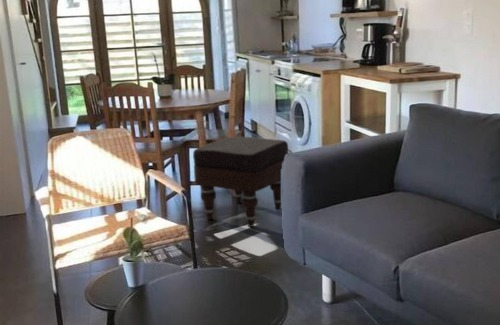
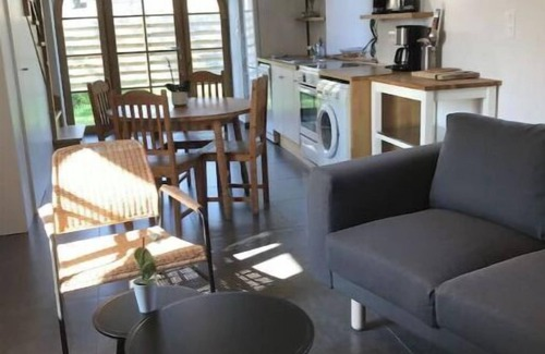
- ottoman (242, 179)
